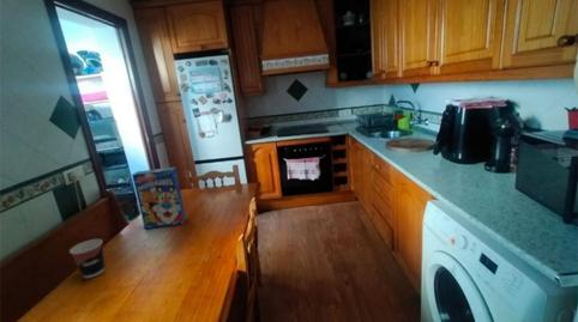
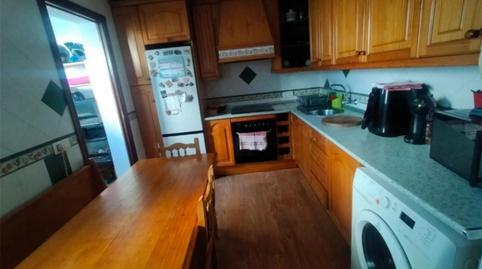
- cereal box (159, 198)
- cup (90, 259)
